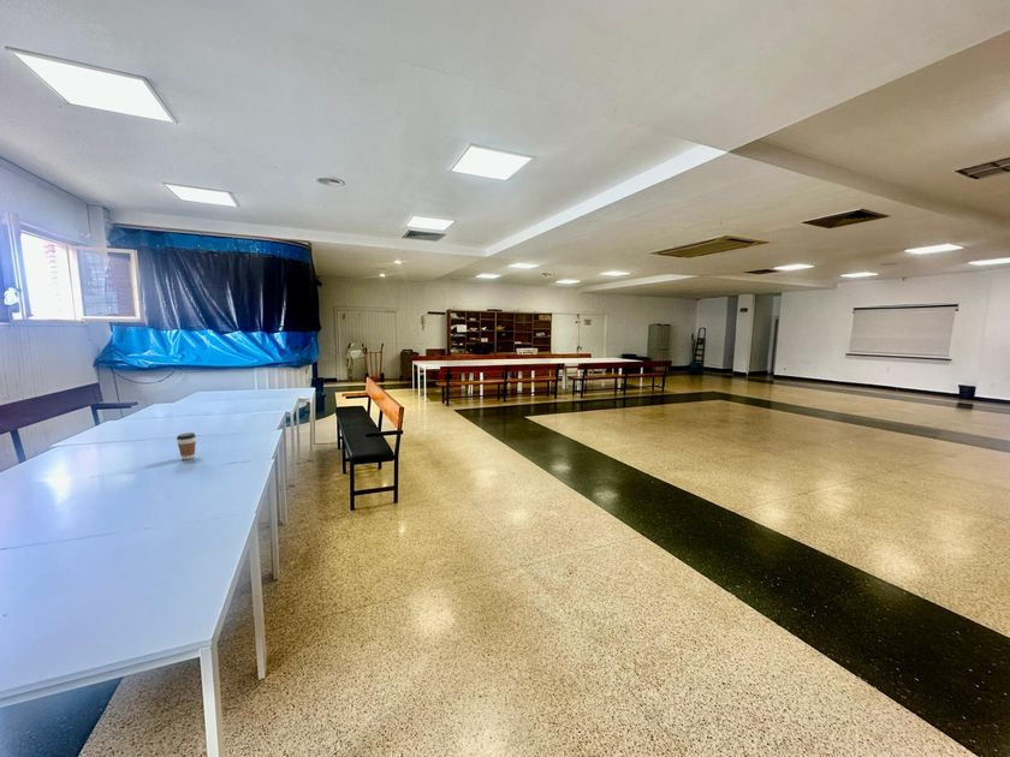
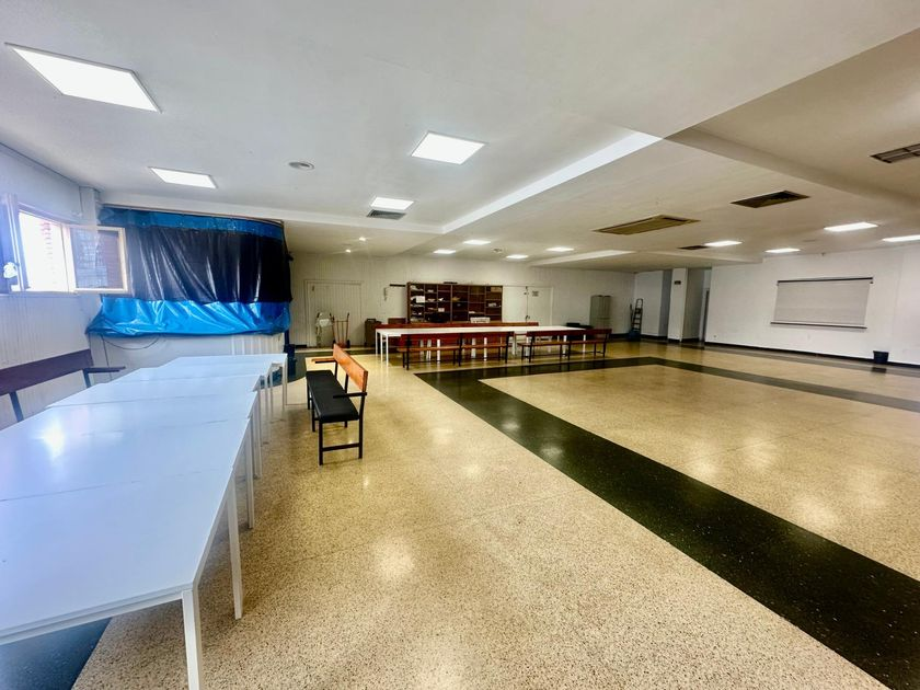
- coffee cup (186, 446)
